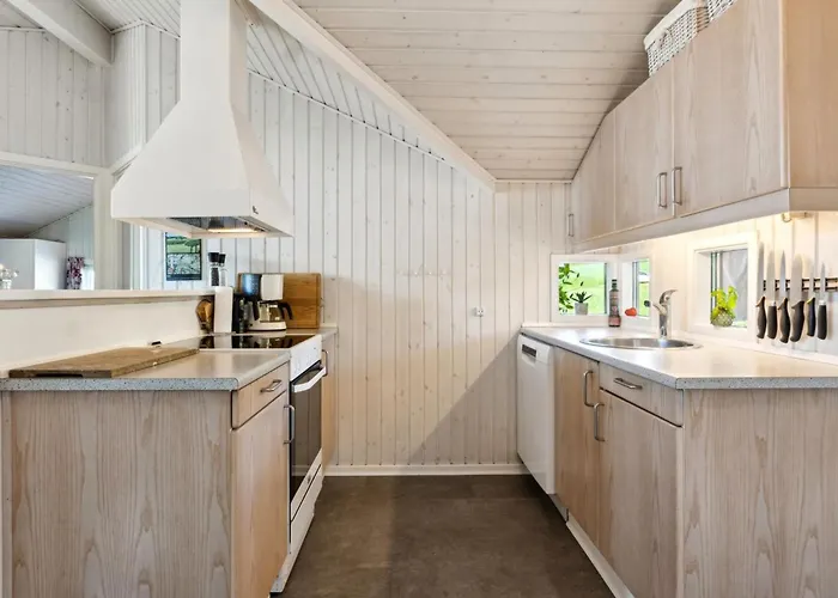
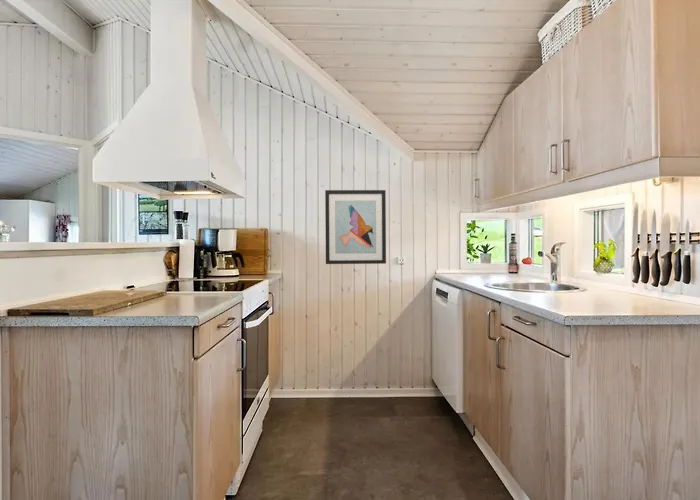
+ wall art (355, 227)
